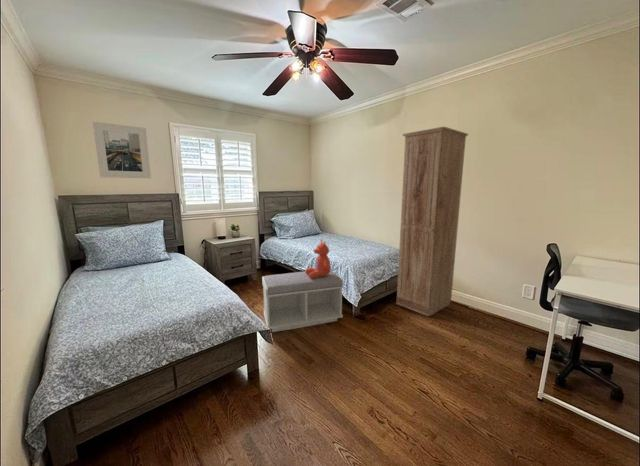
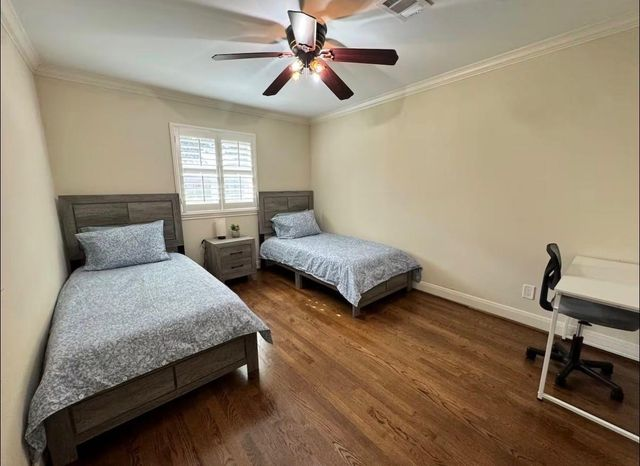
- teddy bear (318, 258)
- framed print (123, 151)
- bench (302, 298)
- cabinet (428, 223)
